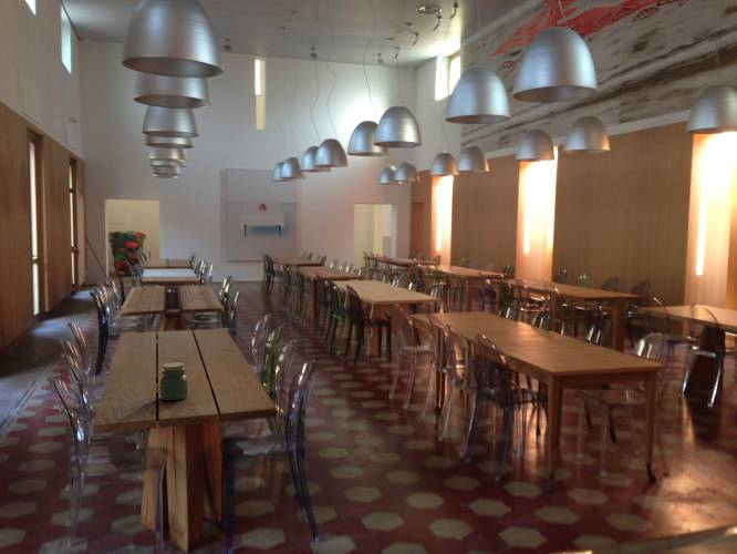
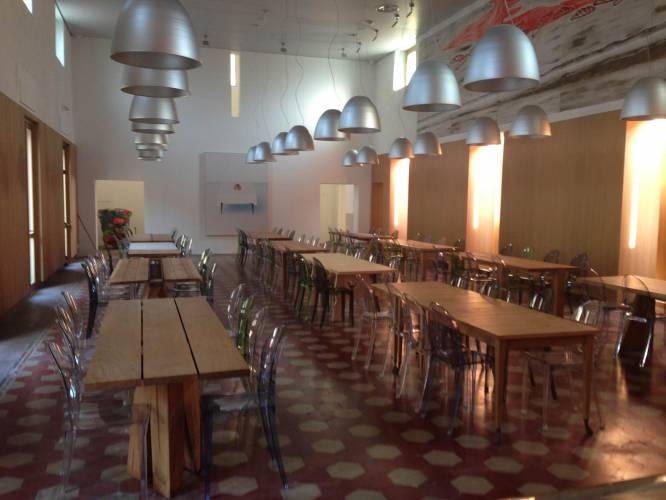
- jar (174, 381)
